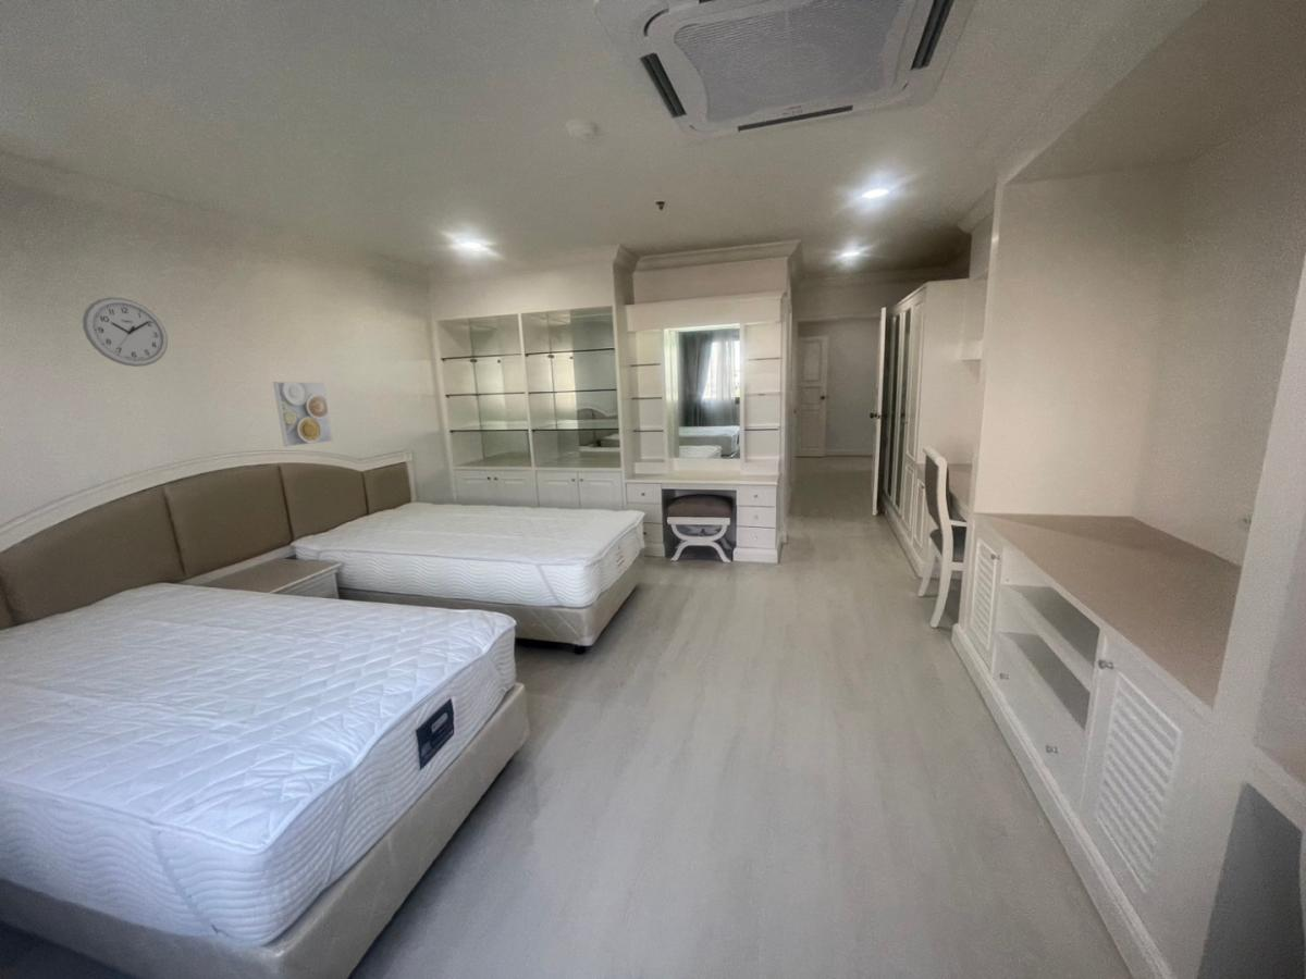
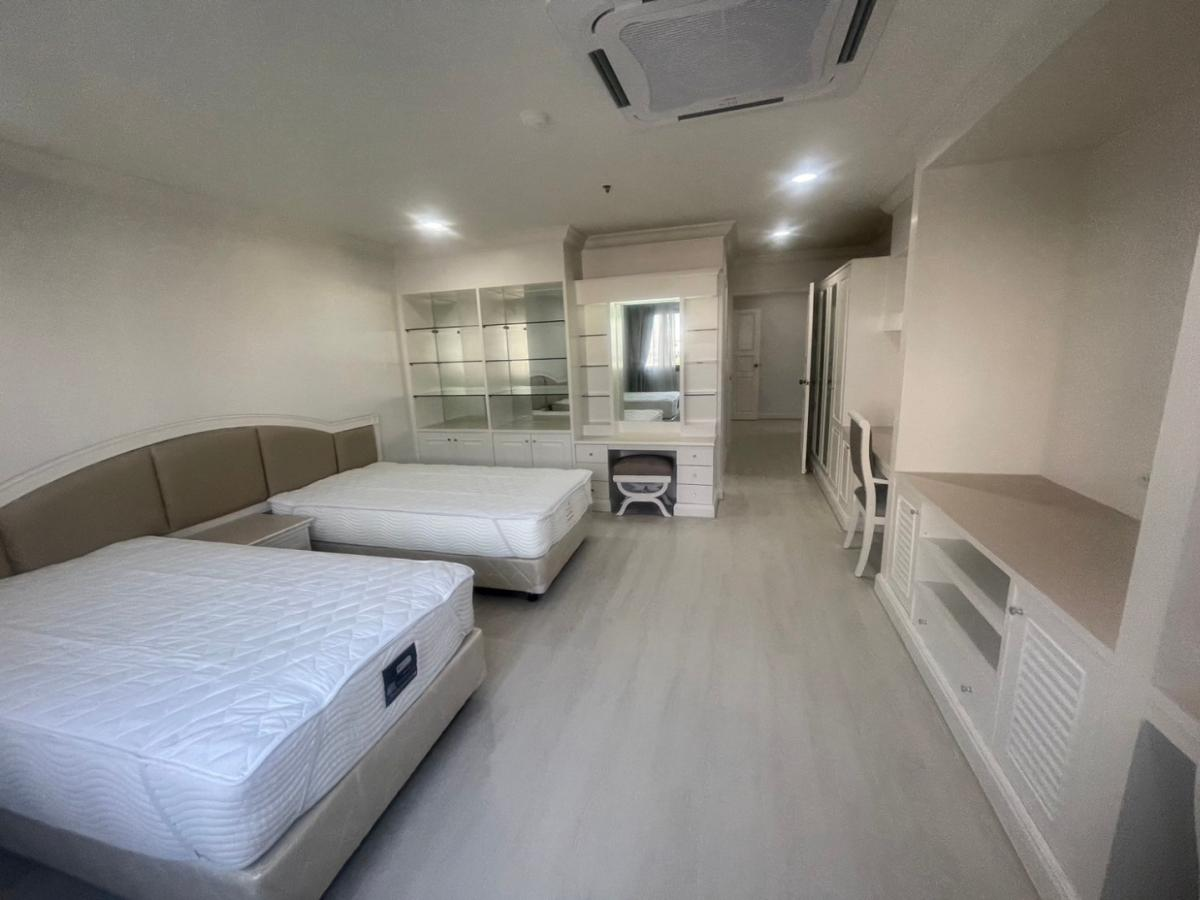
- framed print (304, 413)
- wall clock (128, 332)
